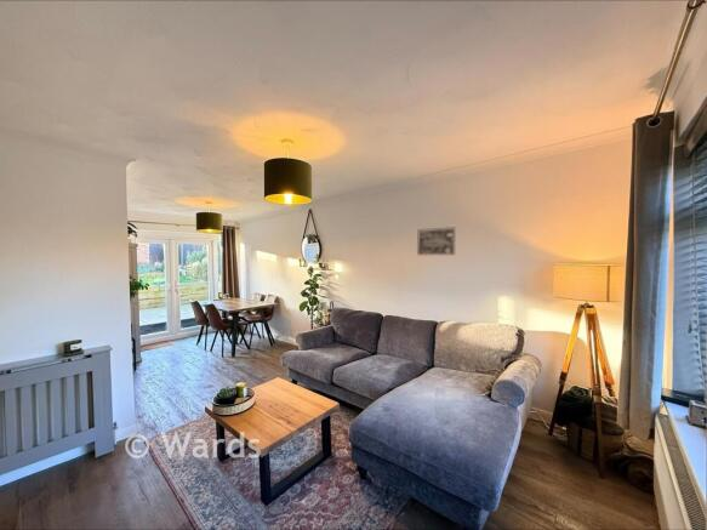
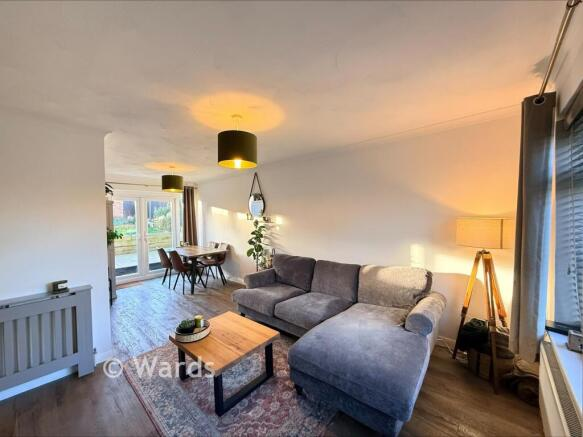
- wall art (435, 241)
